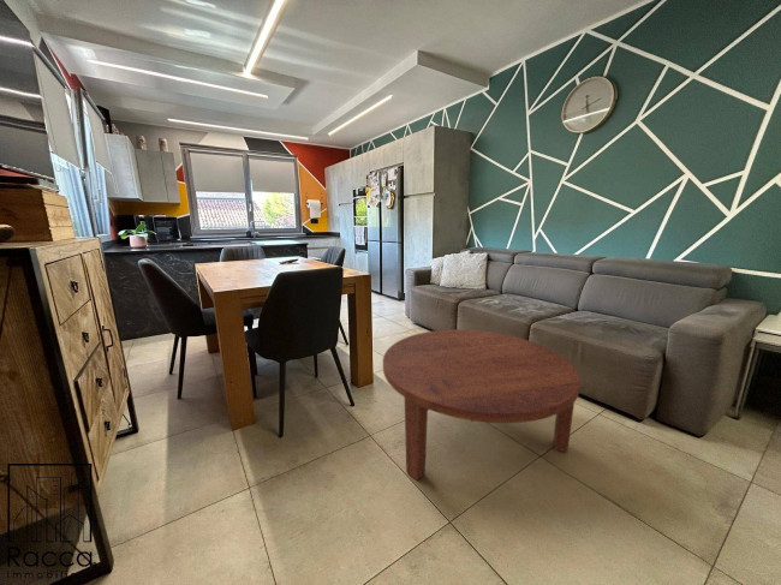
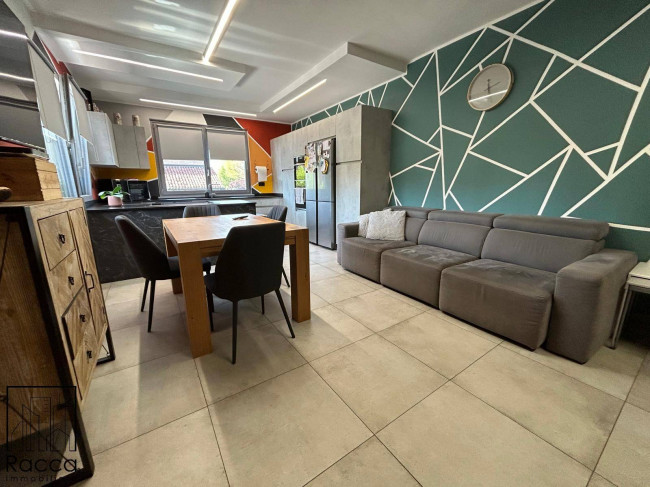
- coffee table (471, 395)
